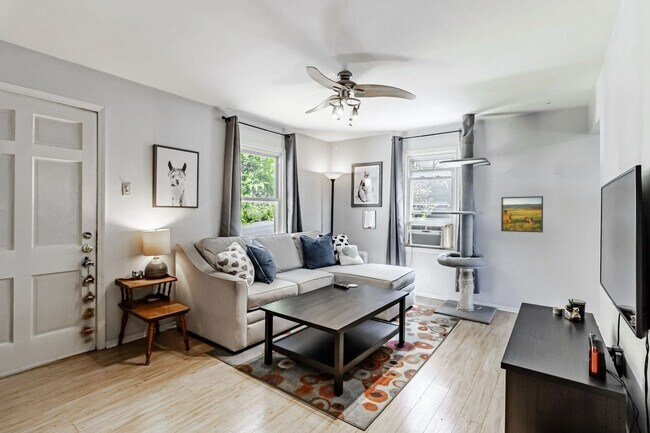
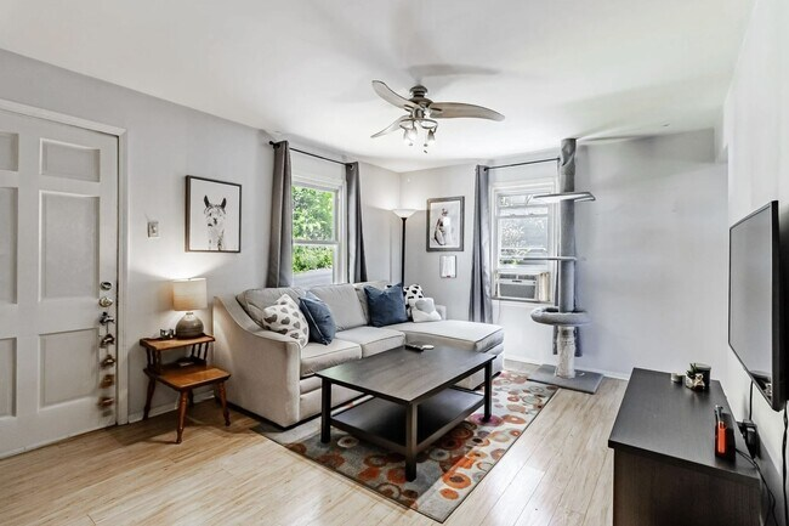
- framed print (521, 214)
